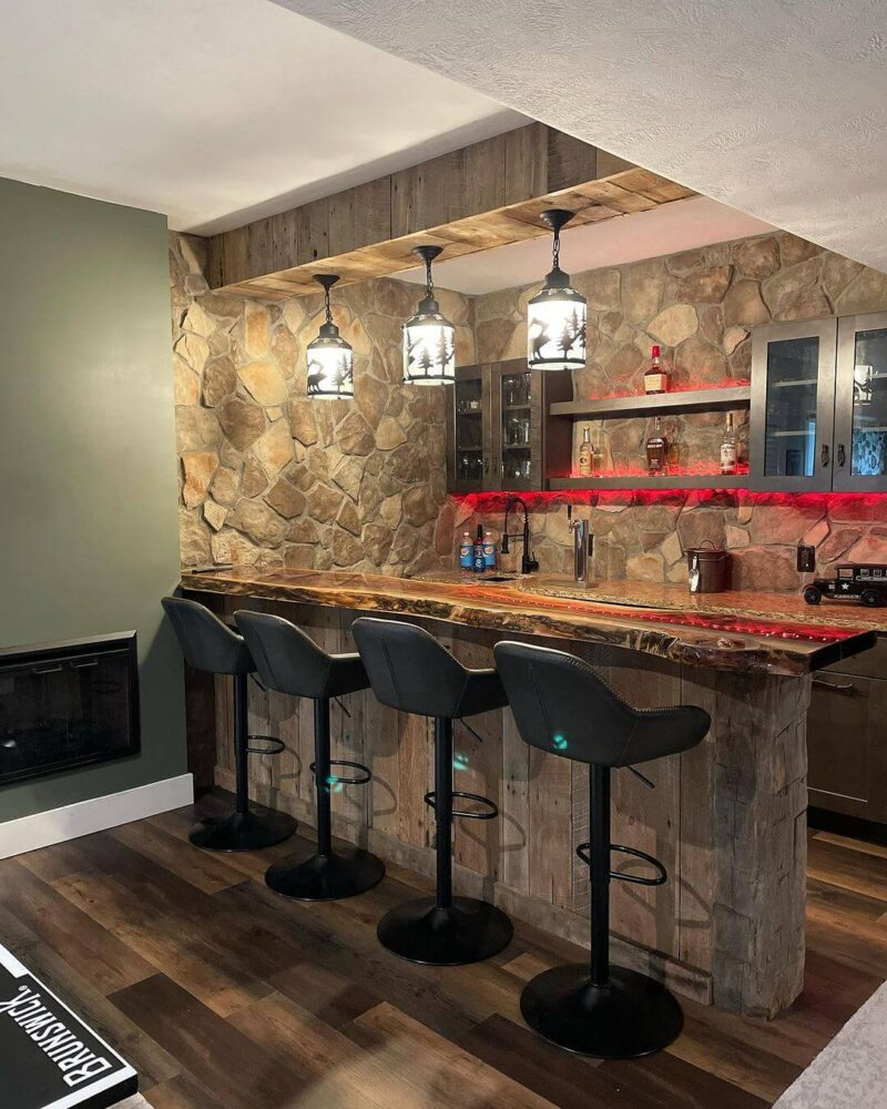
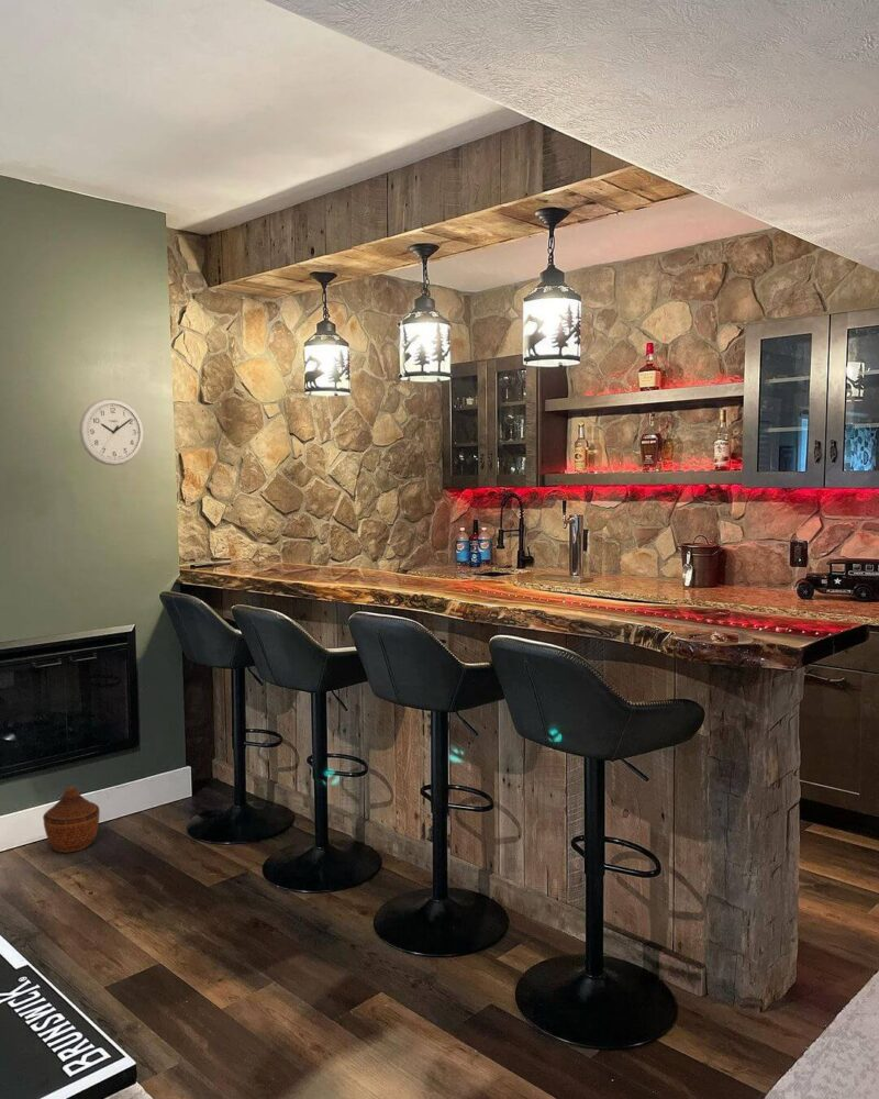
+ wall clock (113, 432)
+ woven basket (71, 815)
